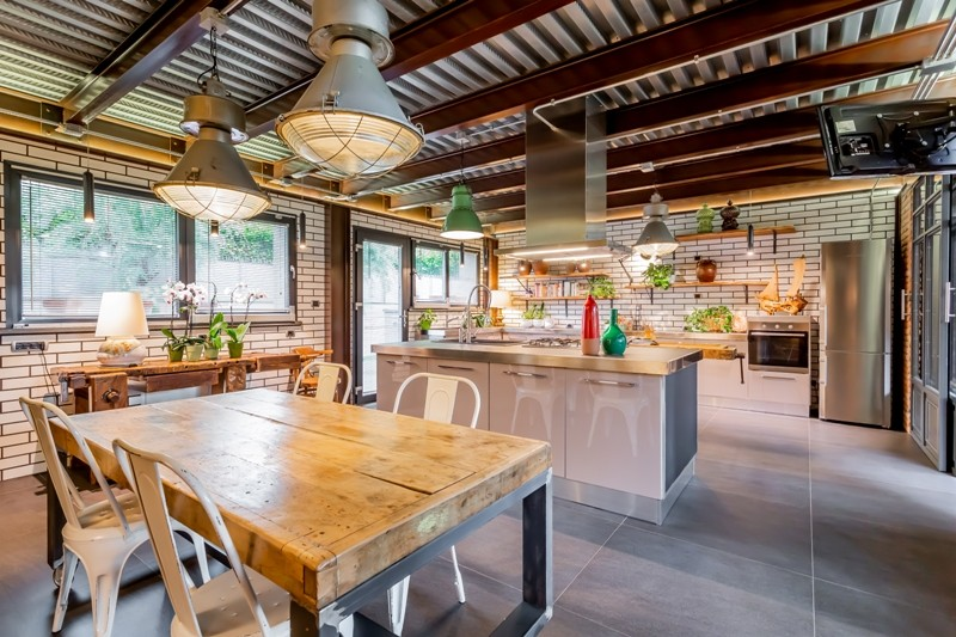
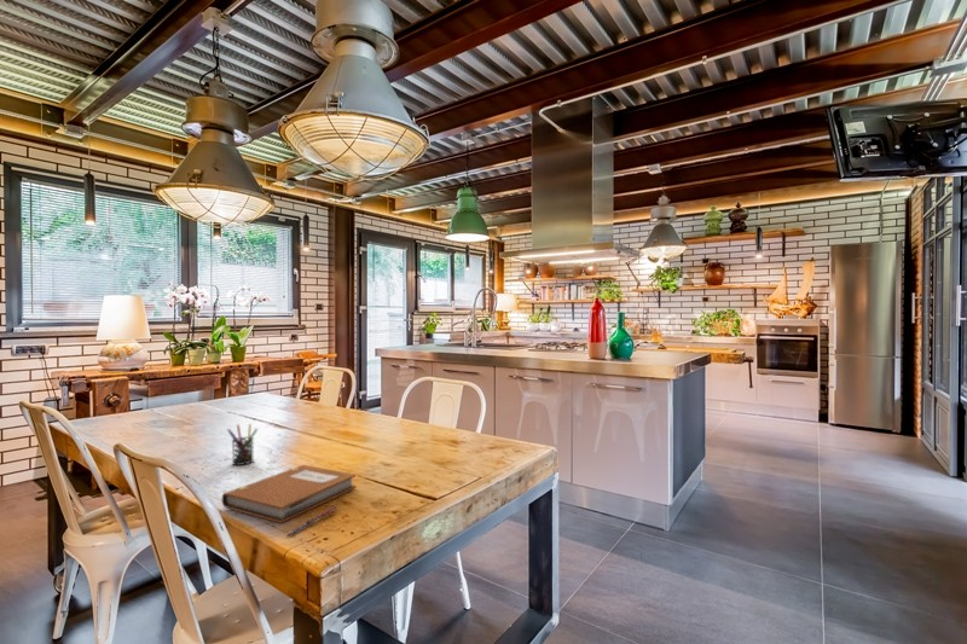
+ notebook (294, 488)
+ pen (313, 518)
+ pen holder (244, 442)
